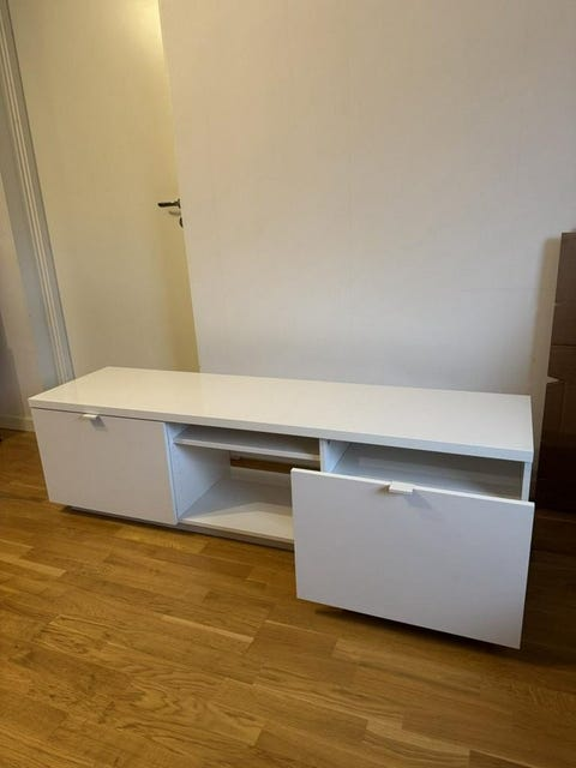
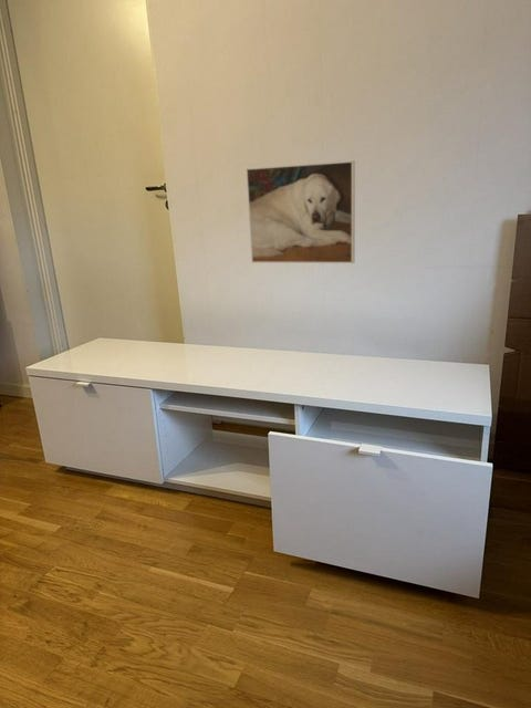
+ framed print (300, 215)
